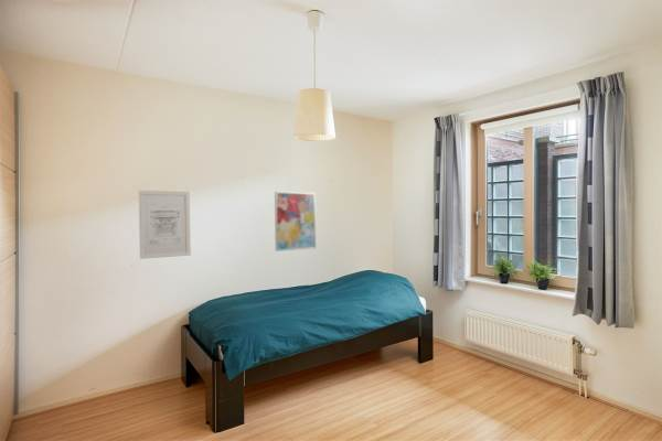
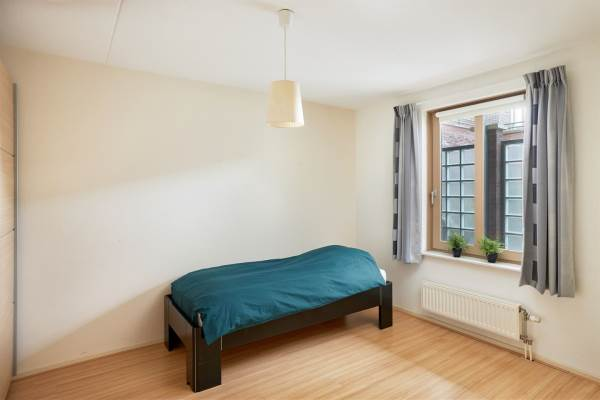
- wall art (166, 224)
- wall art (296, 220)
